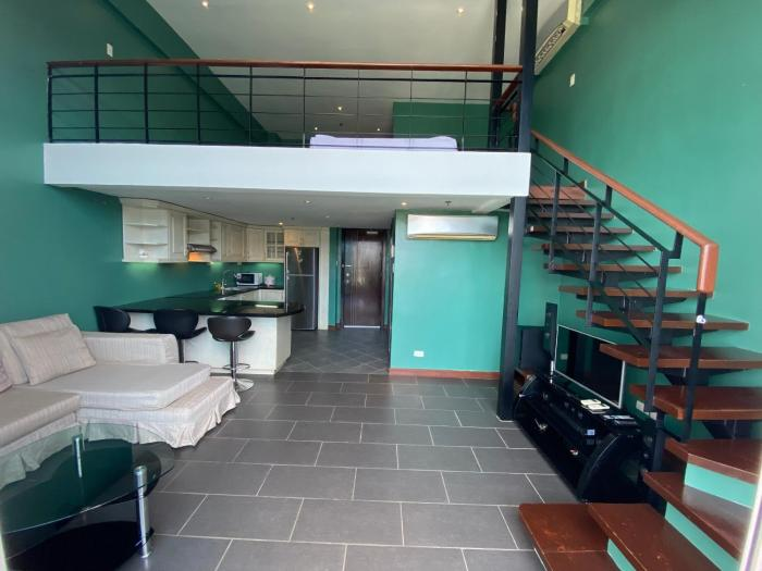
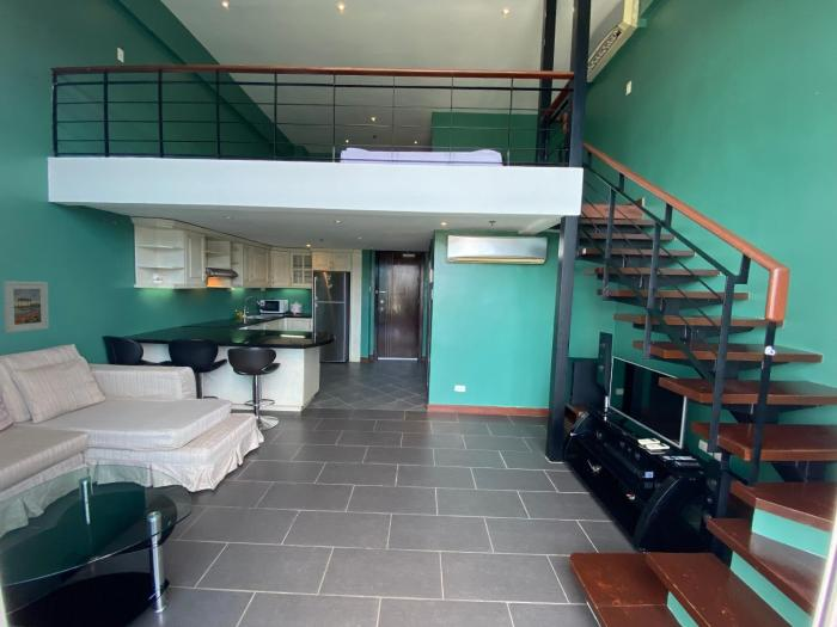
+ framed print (26, 306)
